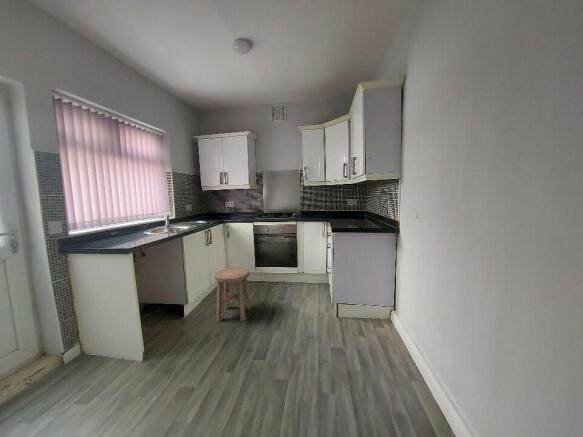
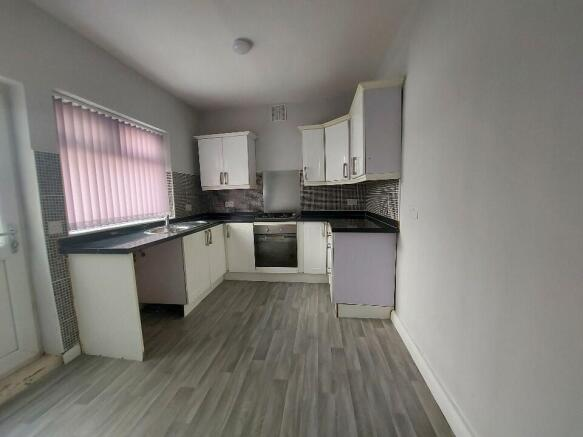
- stool (232, 294)
